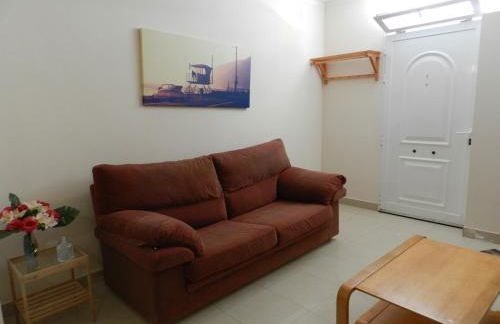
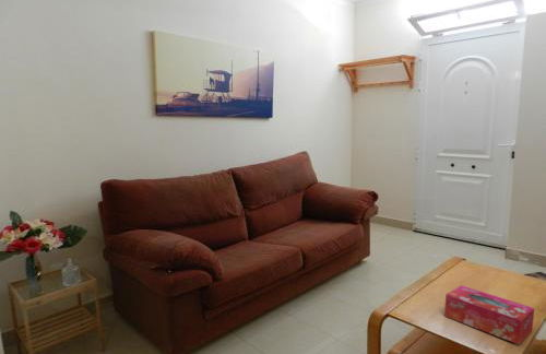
+ tissue box (487, 311)
